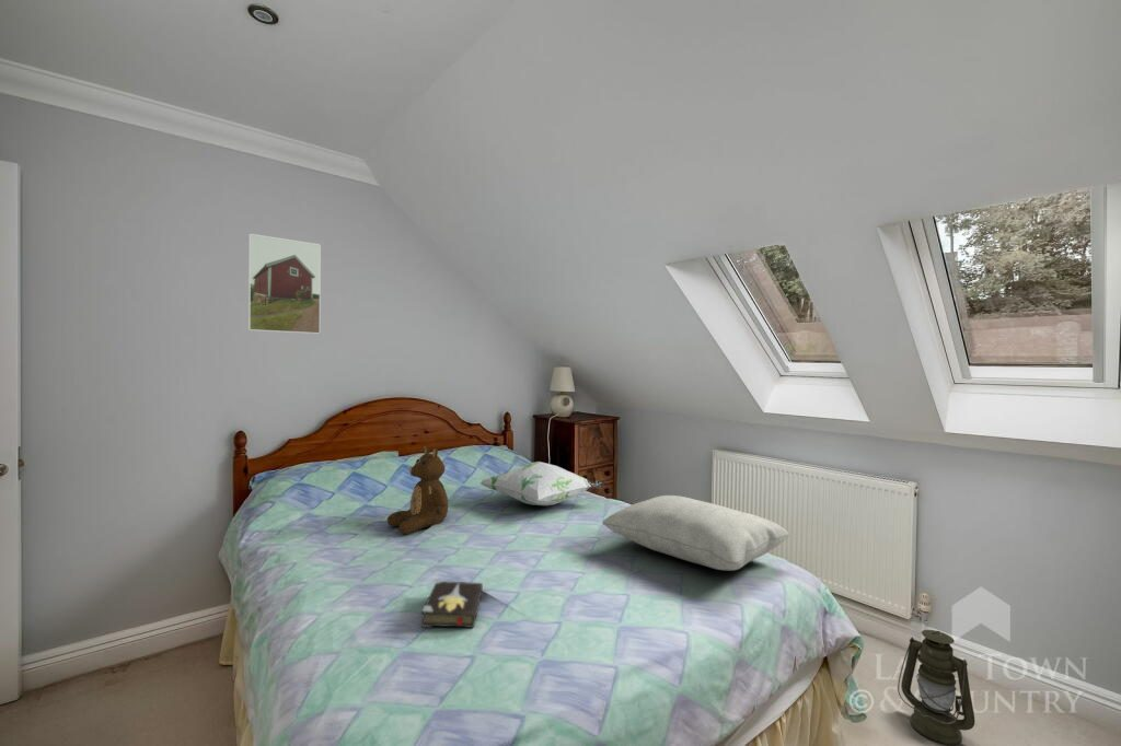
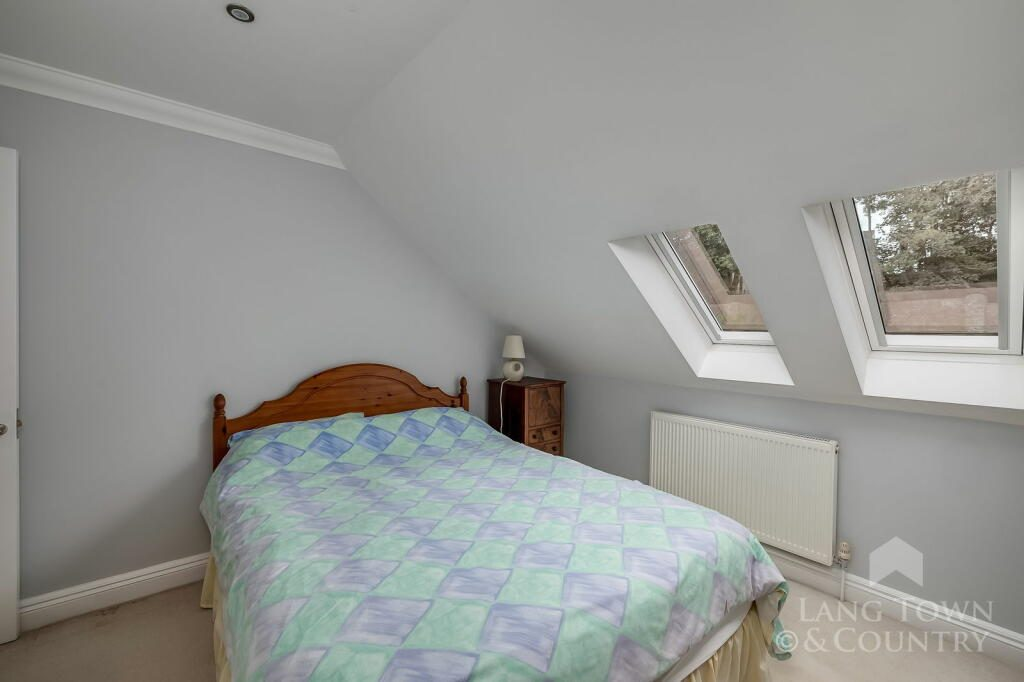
- cushion (692, 529)
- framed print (285, 285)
- teddy bear (418, 487)
- lantern (935, 681)
- decorative pillow (542, 483)
- hardback book (453, 602)
